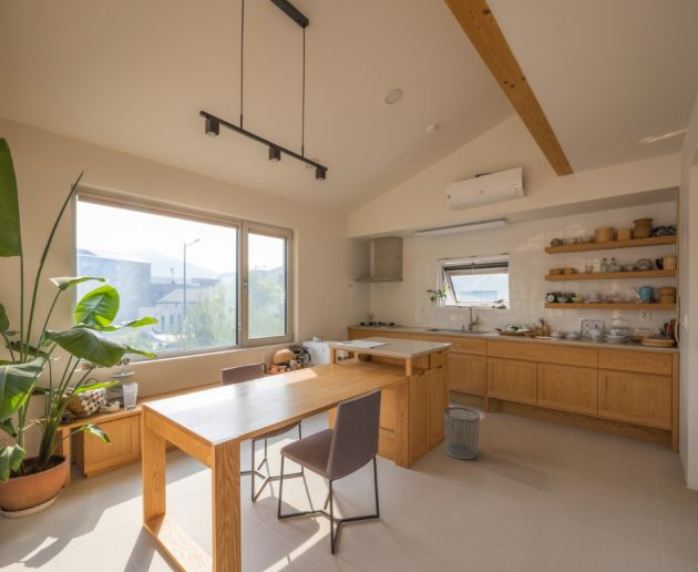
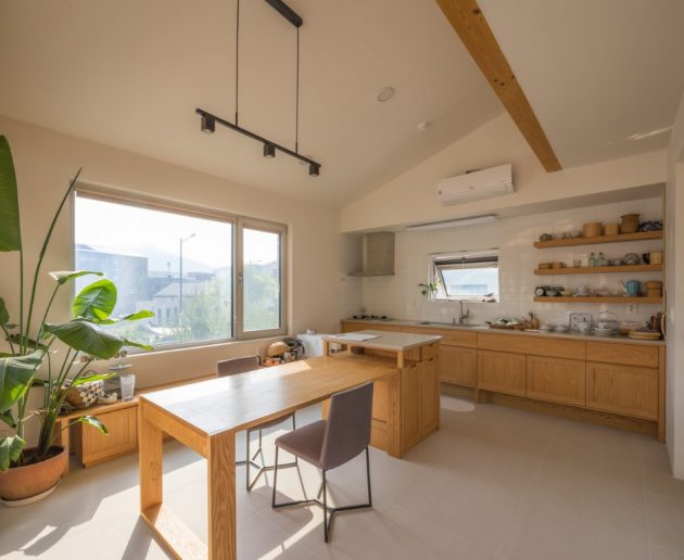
- waste bin (461, 432)
